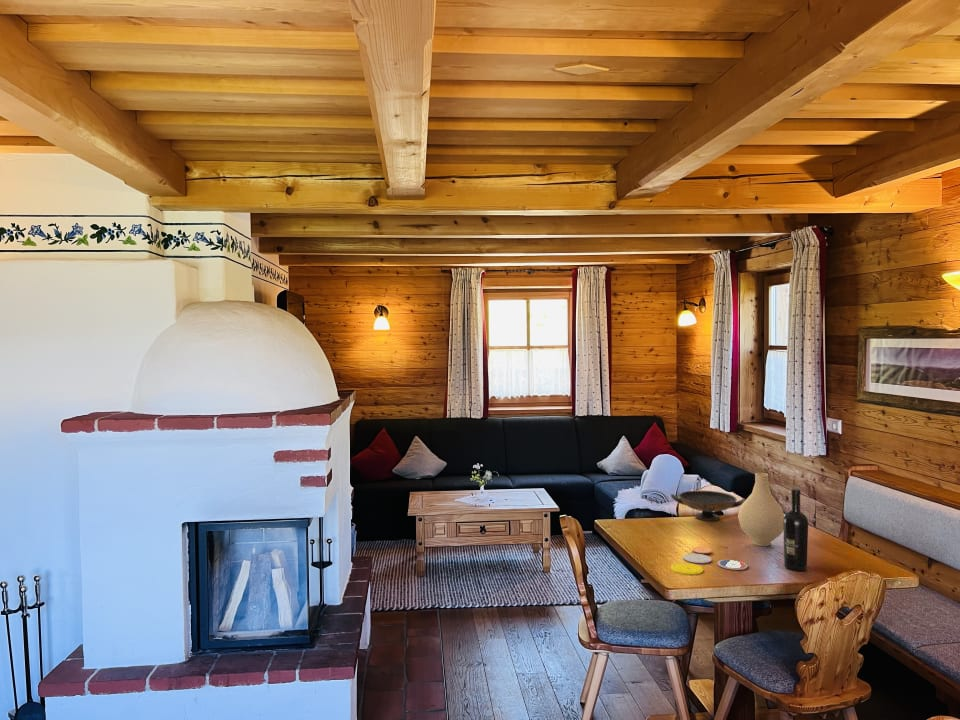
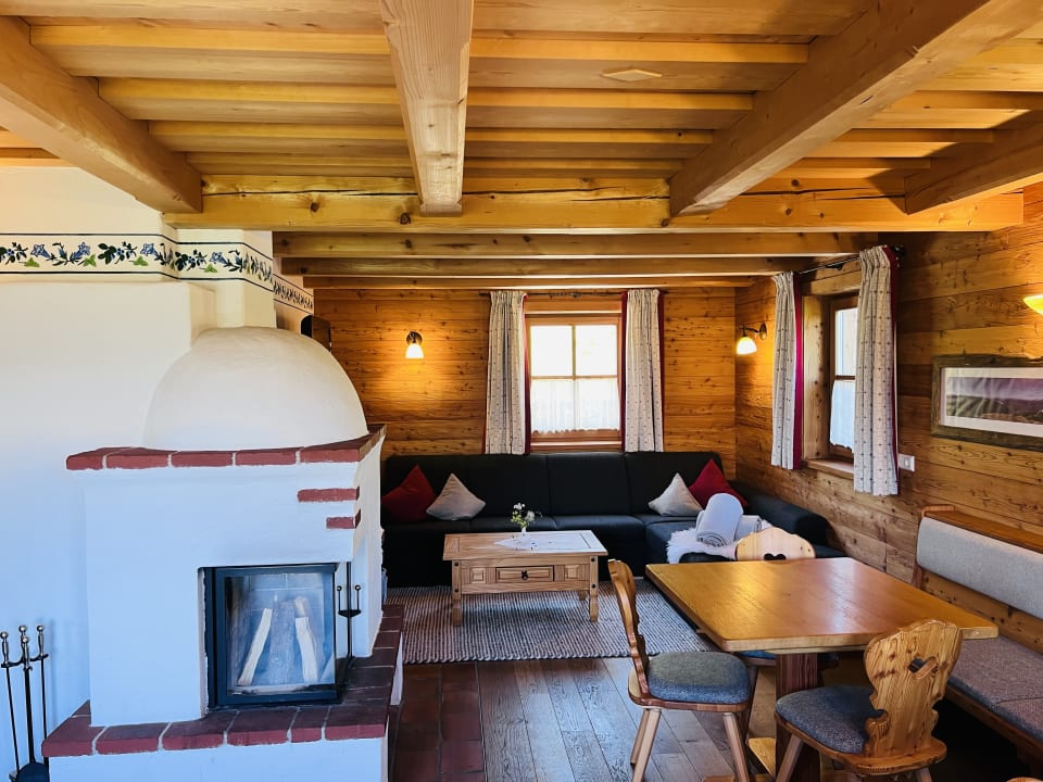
- plate (710, 561)
- decorative bowl (707, 507)
- vase (761, 508)
- wine bottle (795, 528)
